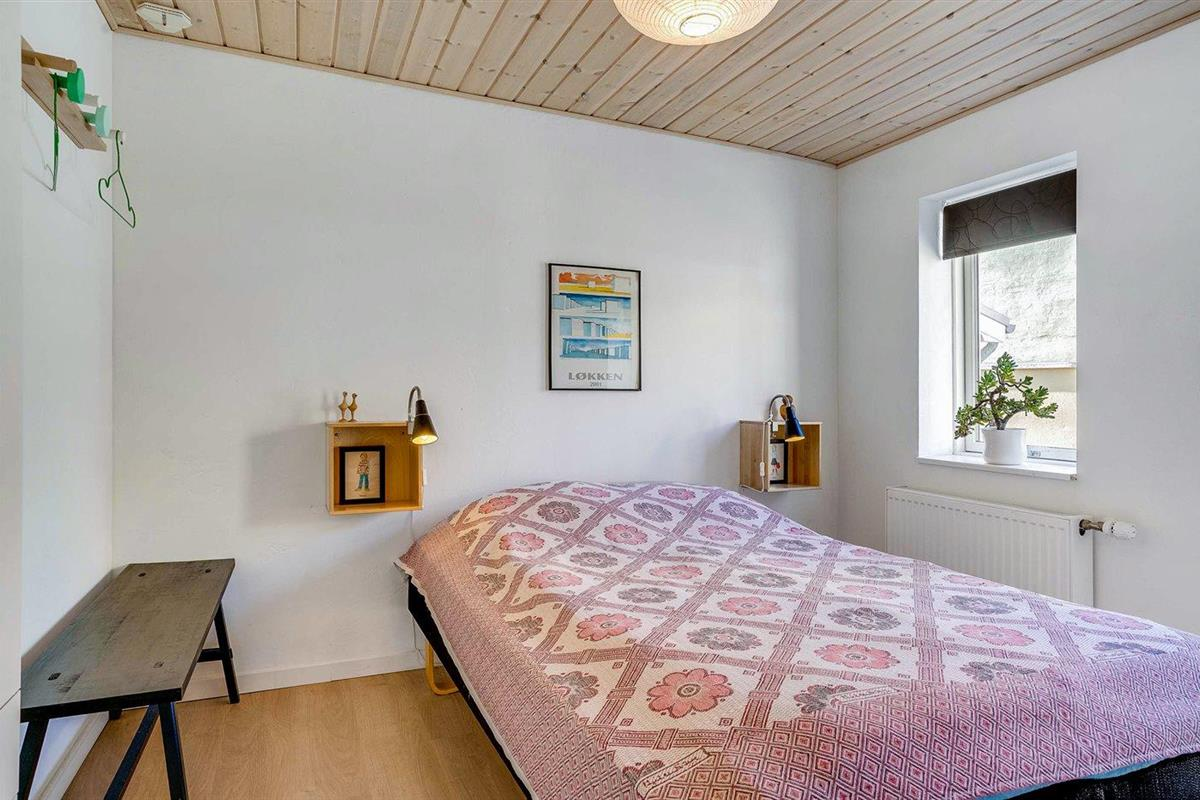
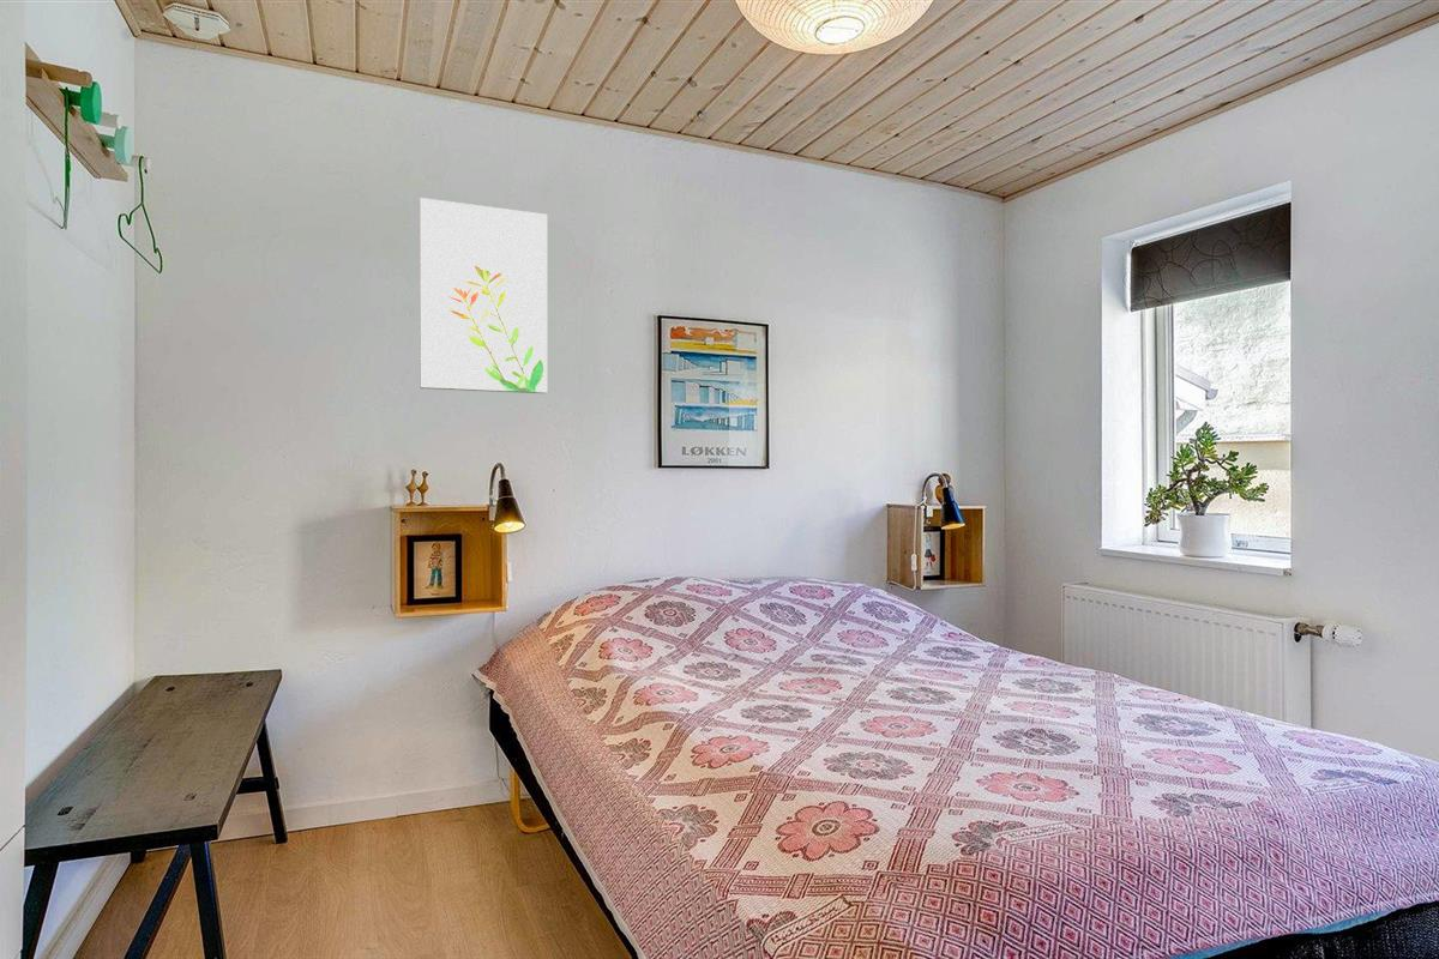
+ wall art (484, 298)
